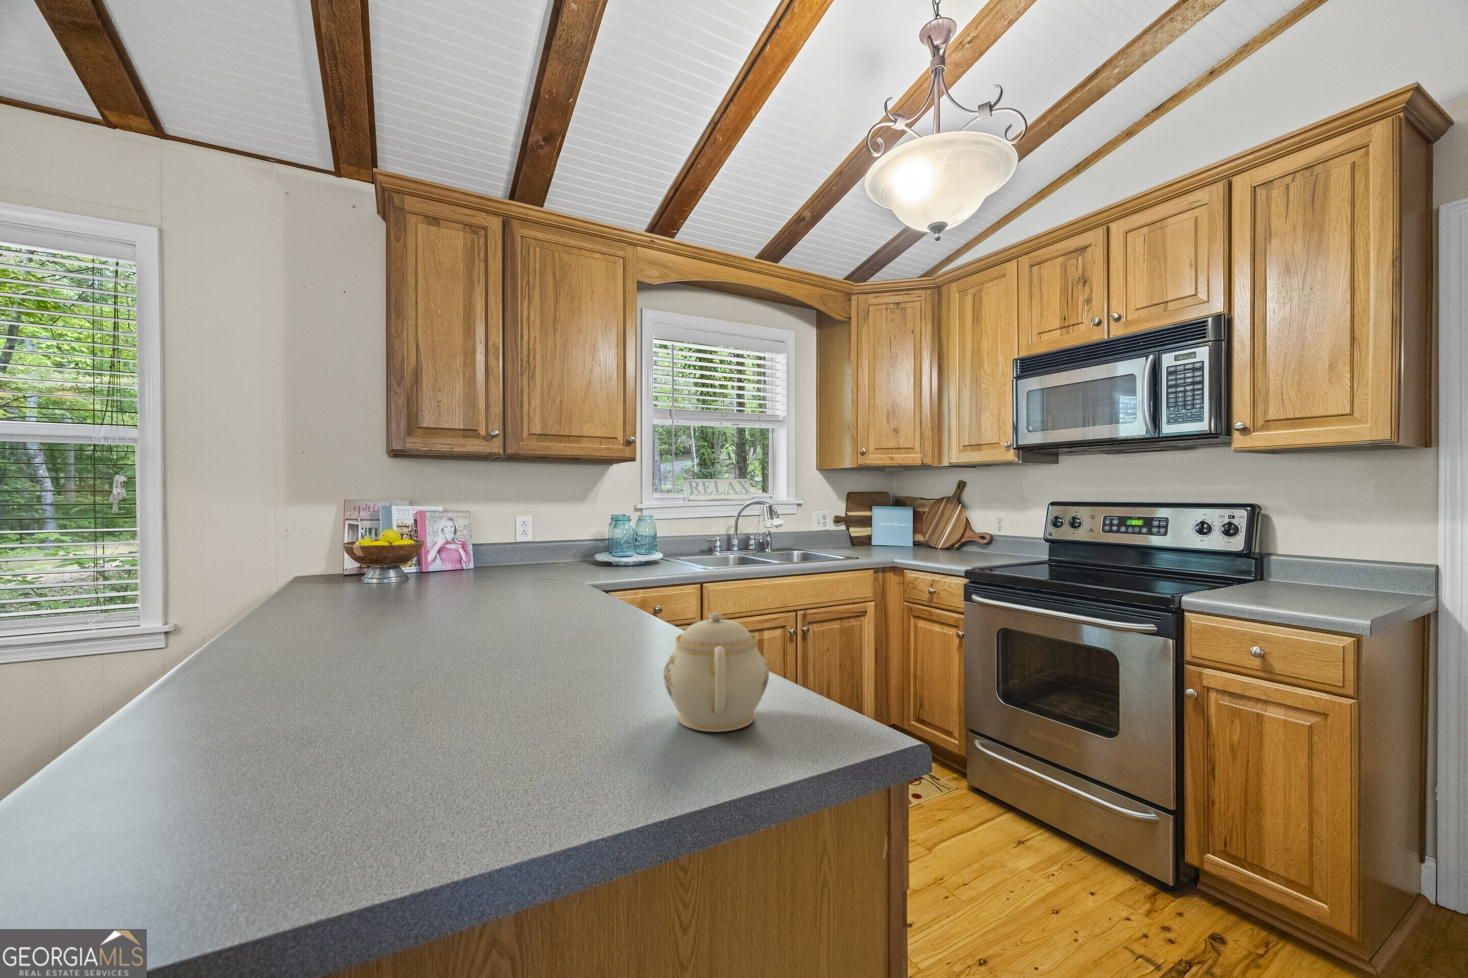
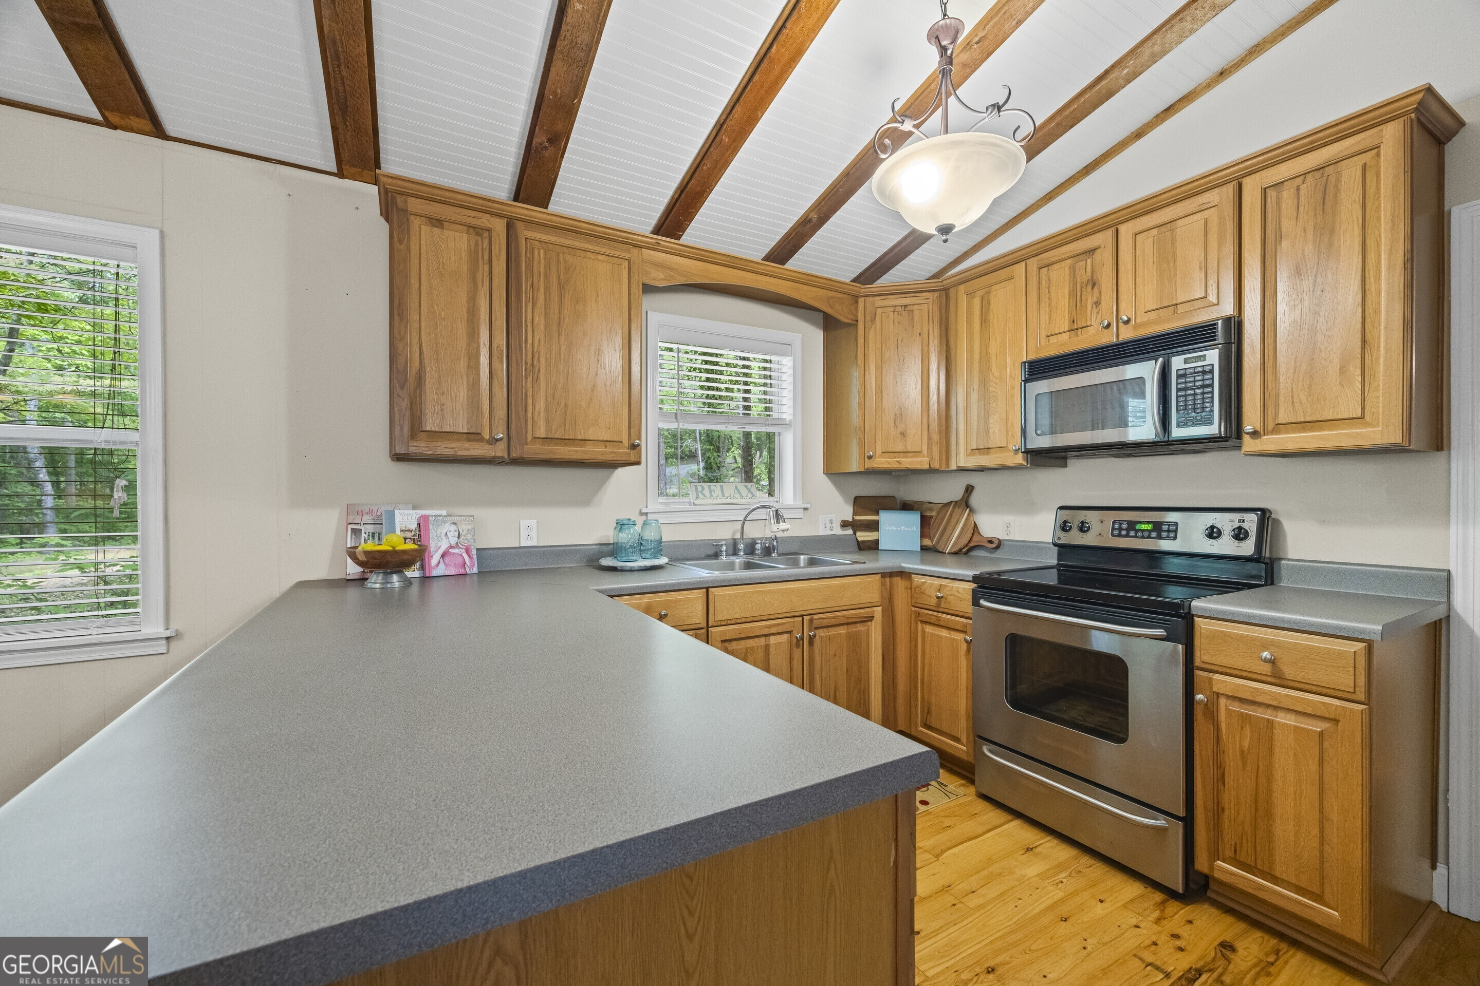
- teapot (717, 666)
